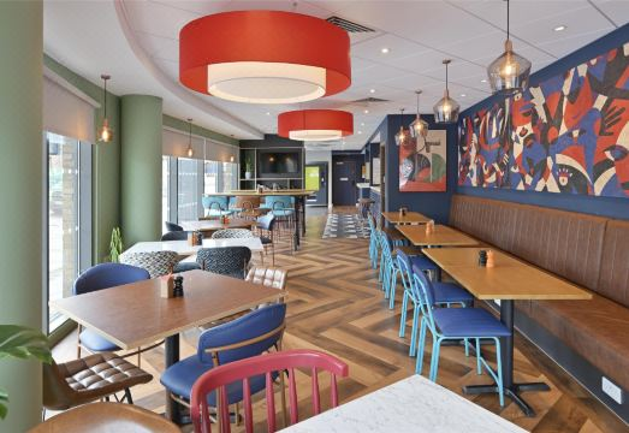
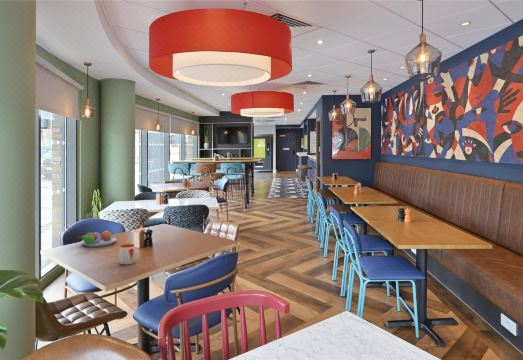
+ mug (125, 254)
+ fruit bowl (97, 237)
